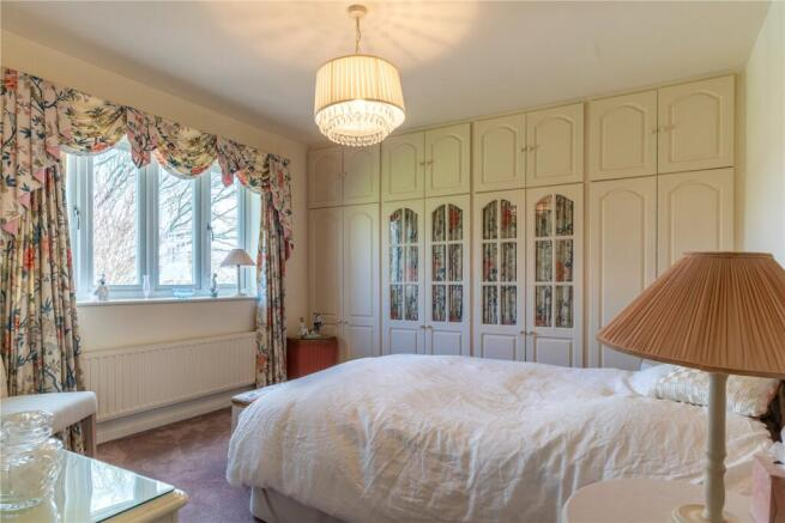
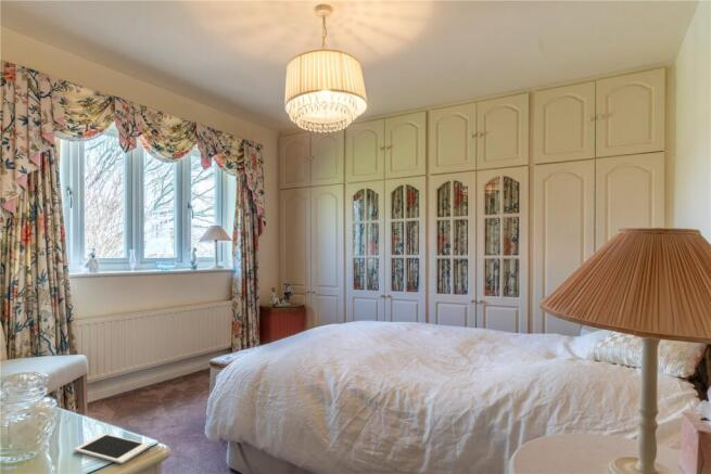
+ cell phone (112, 447)
